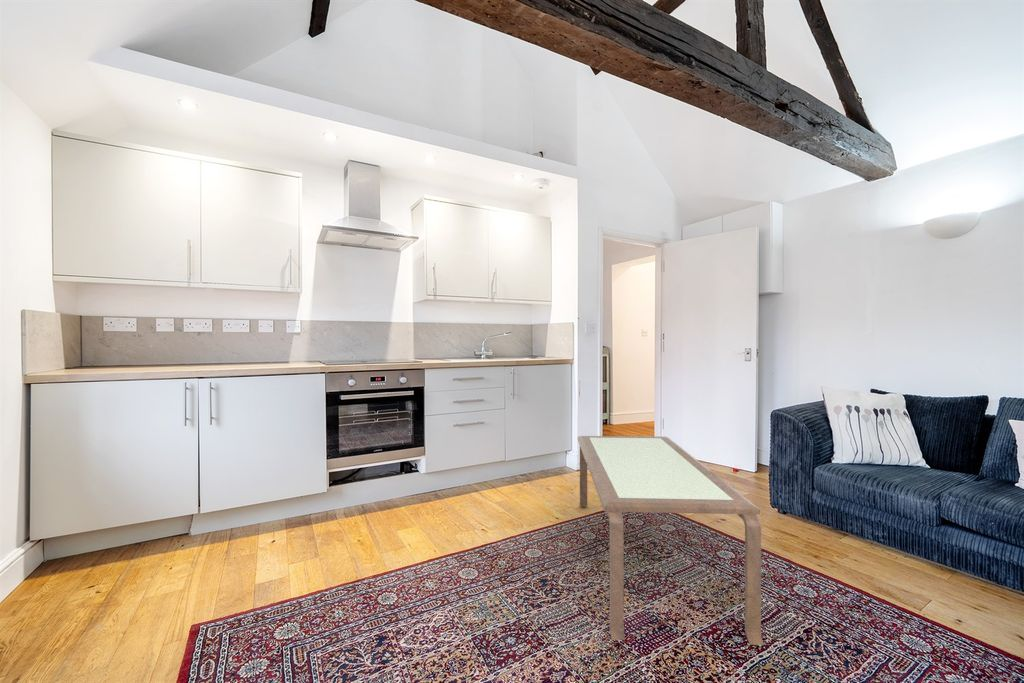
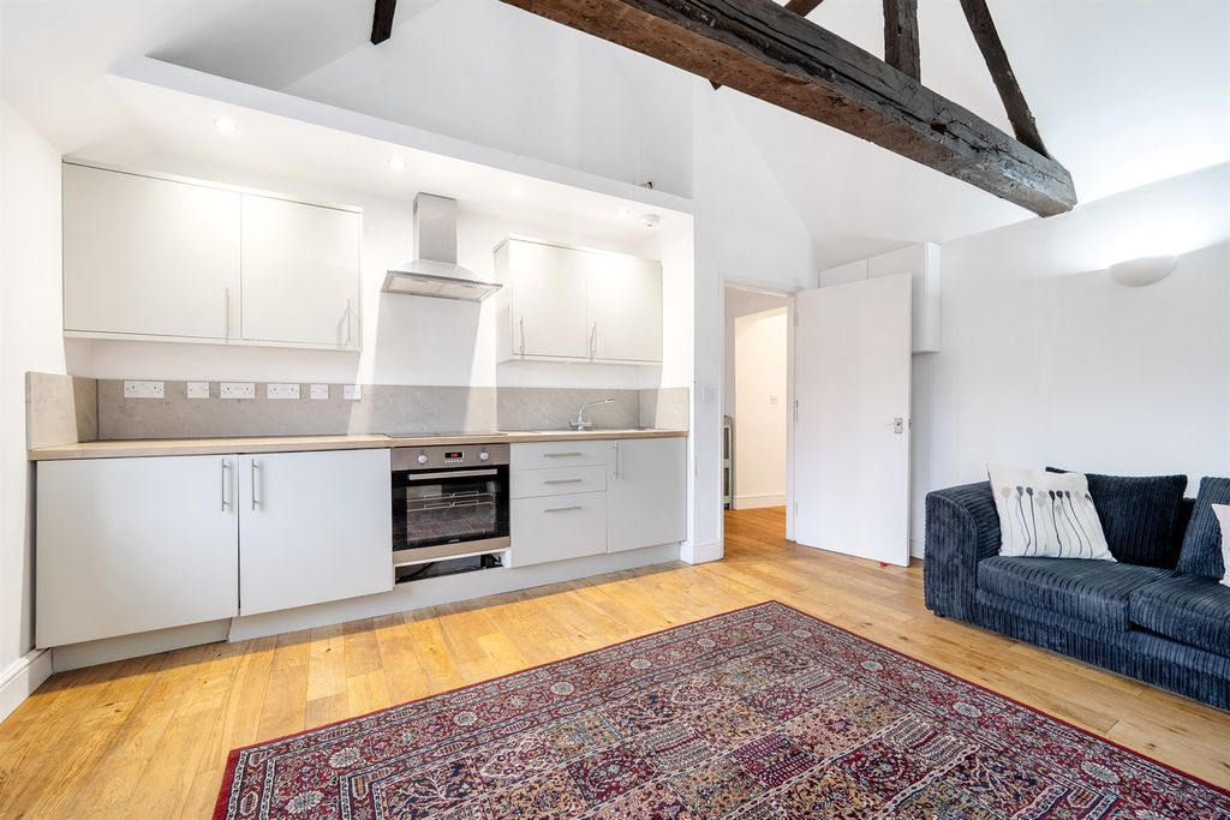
- coffee table (644, 508)
